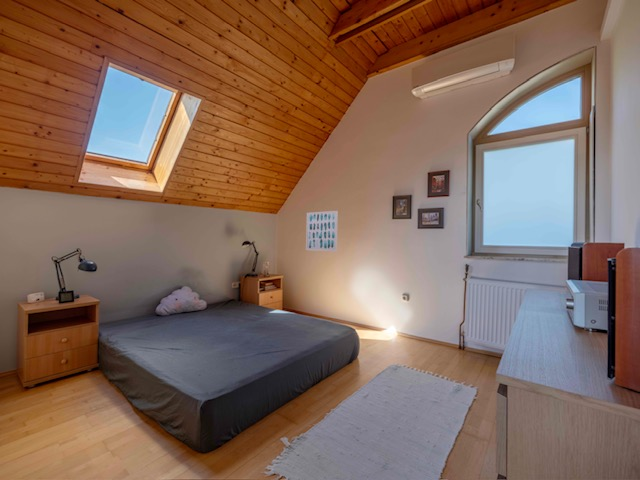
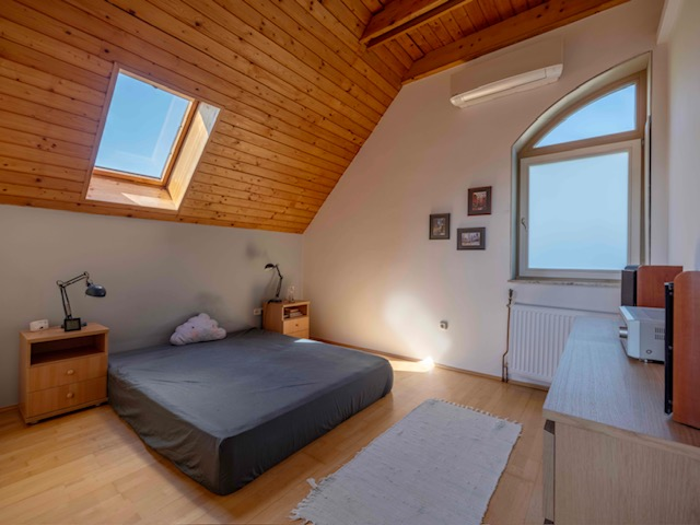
- wall art (321, 231)
